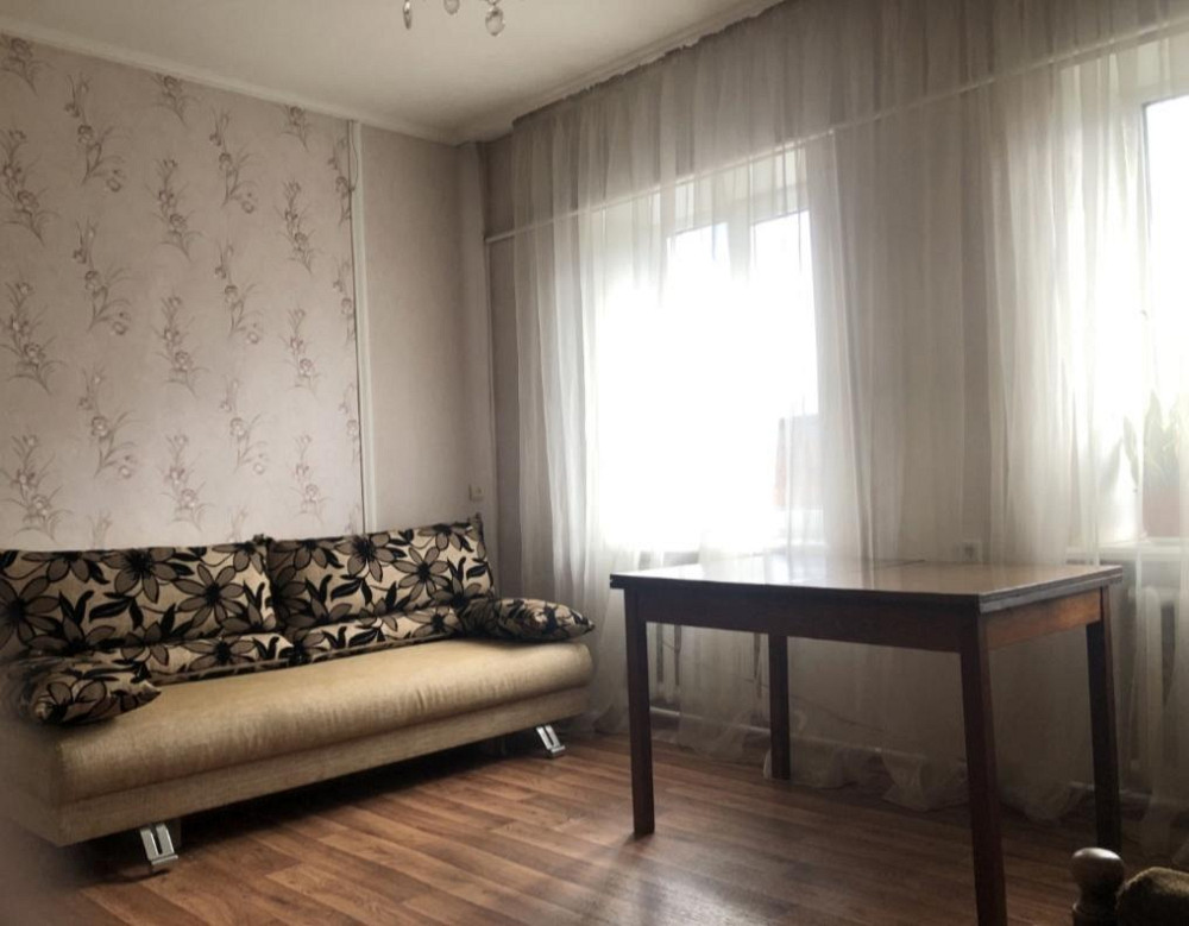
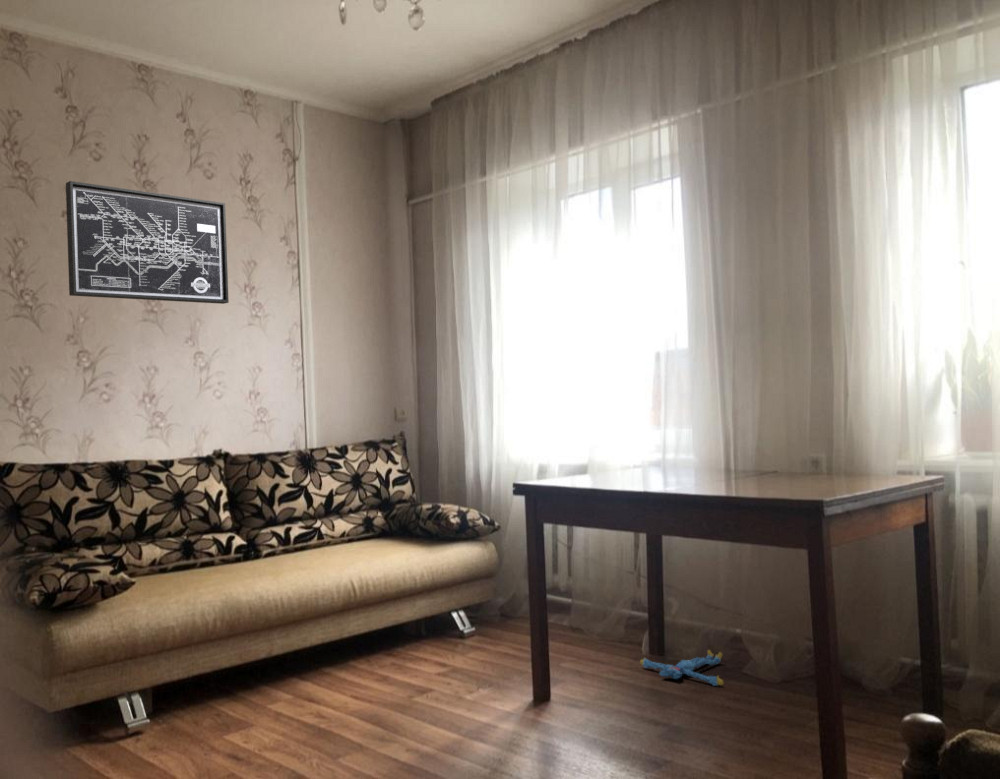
+ wall art (151, 246)
+ plush toy (692, 664)
